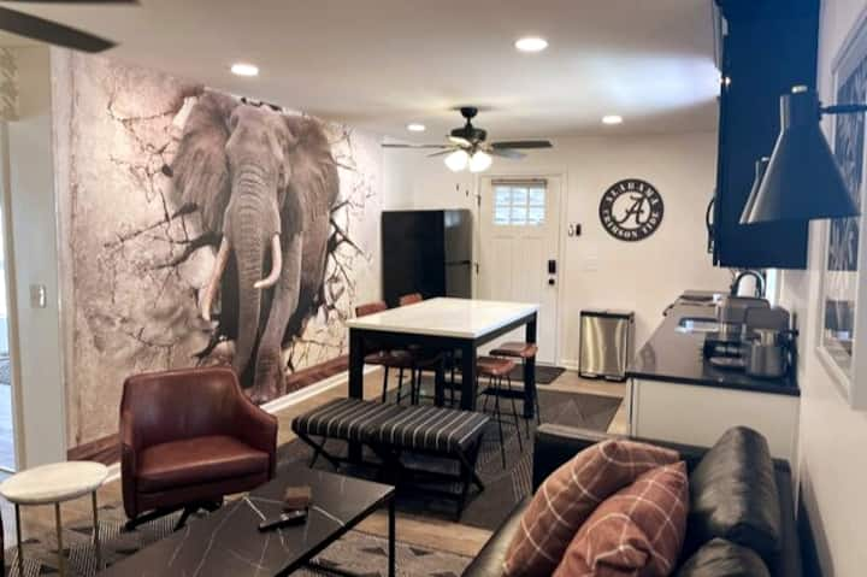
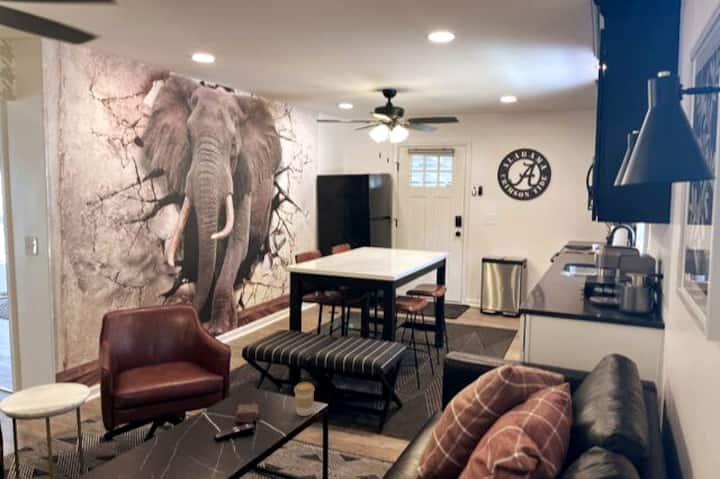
+ coffee cup (304, 398)
